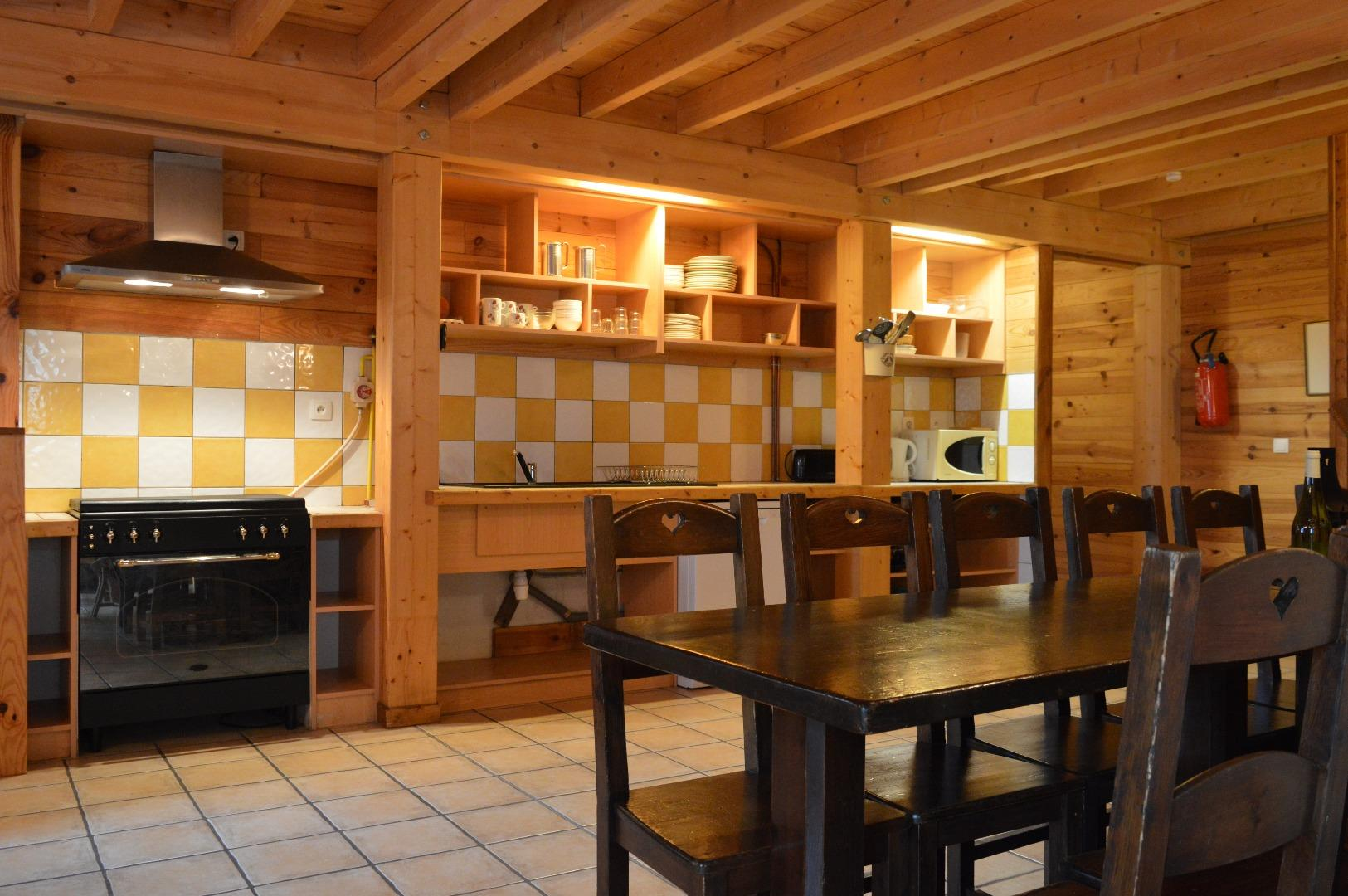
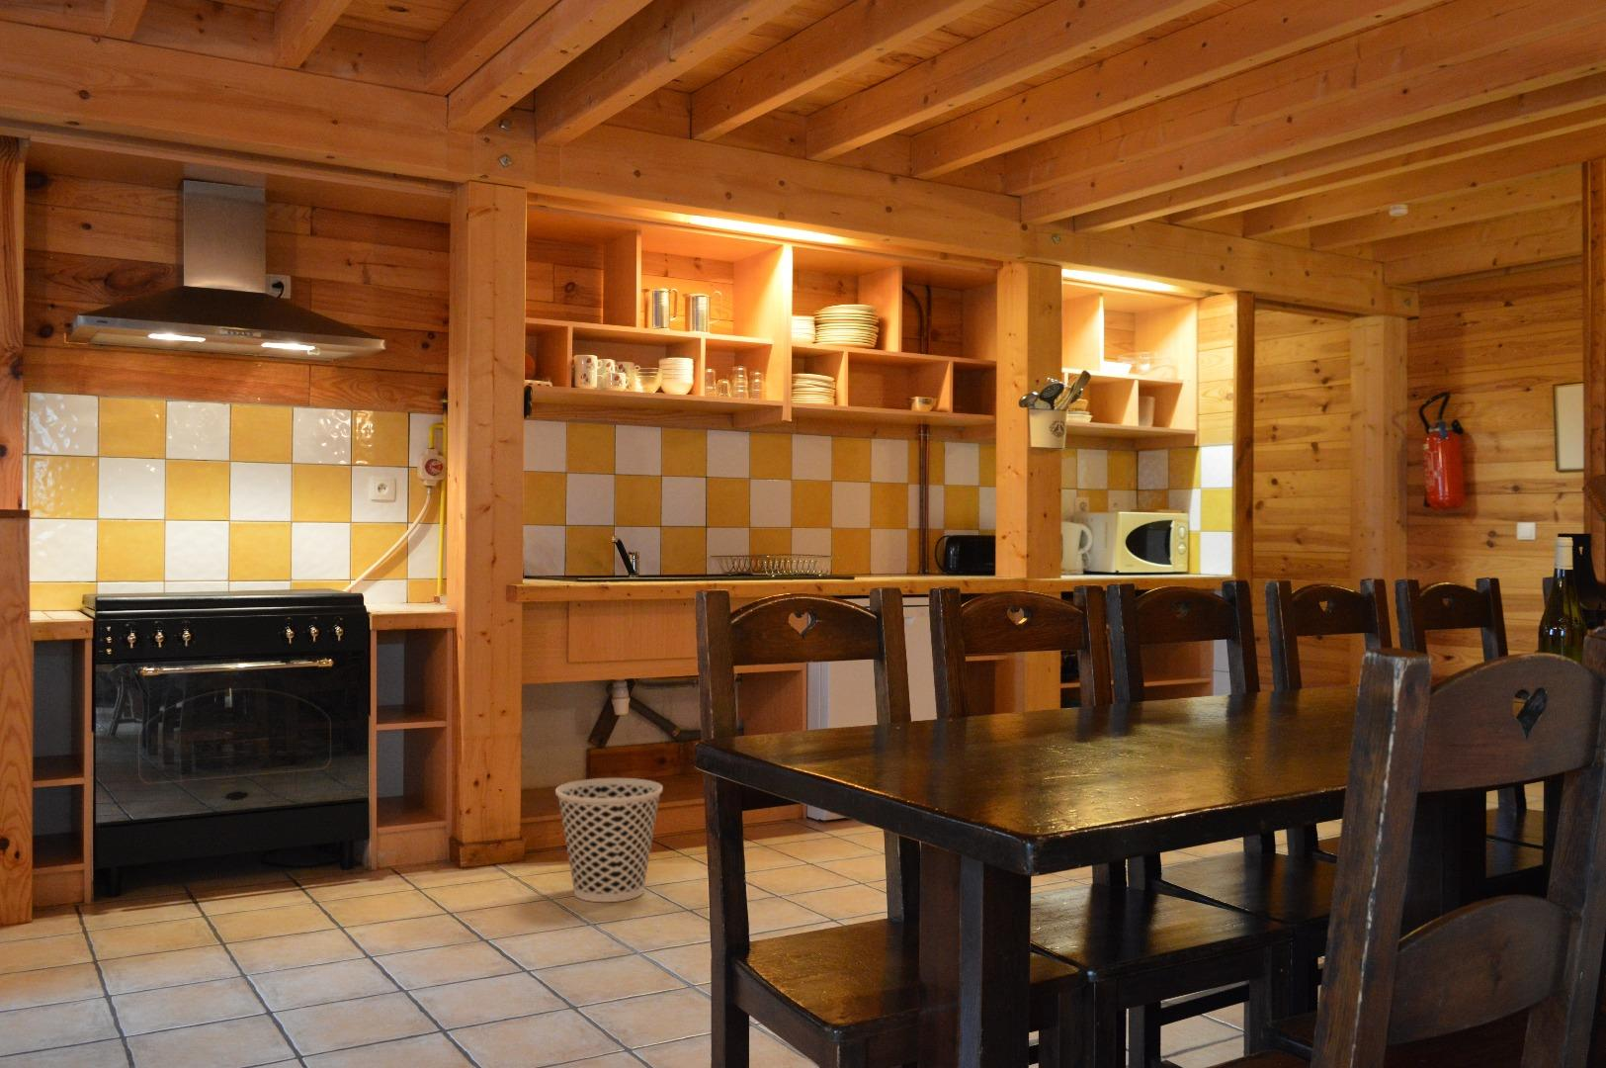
+ wastebasket (609, 839)
